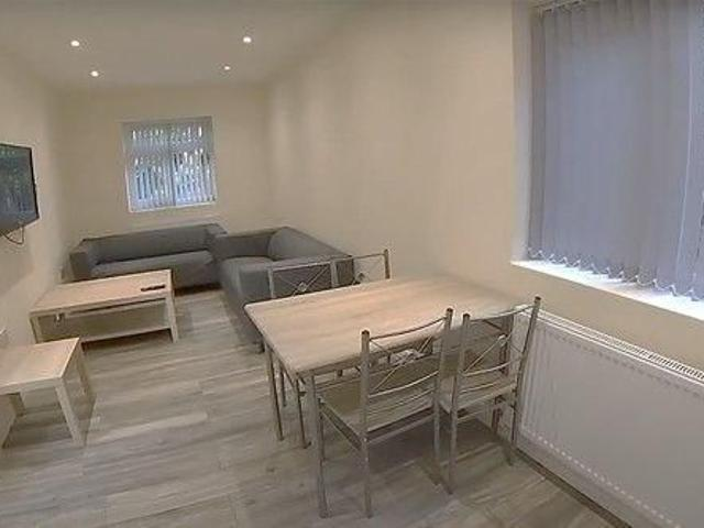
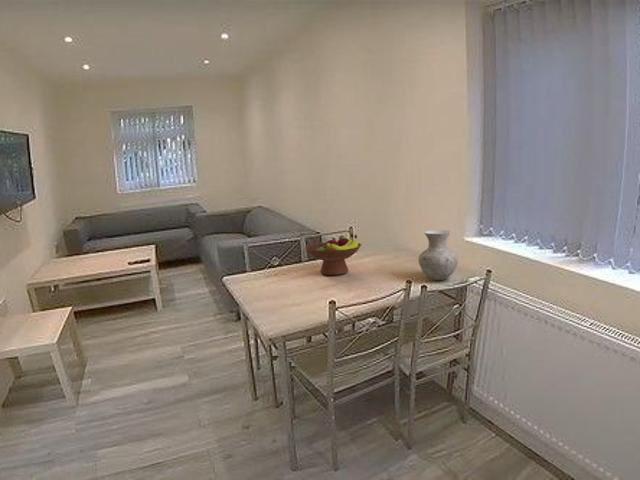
+ fruit bowl (333, 254)
+ vase (437, 255)
